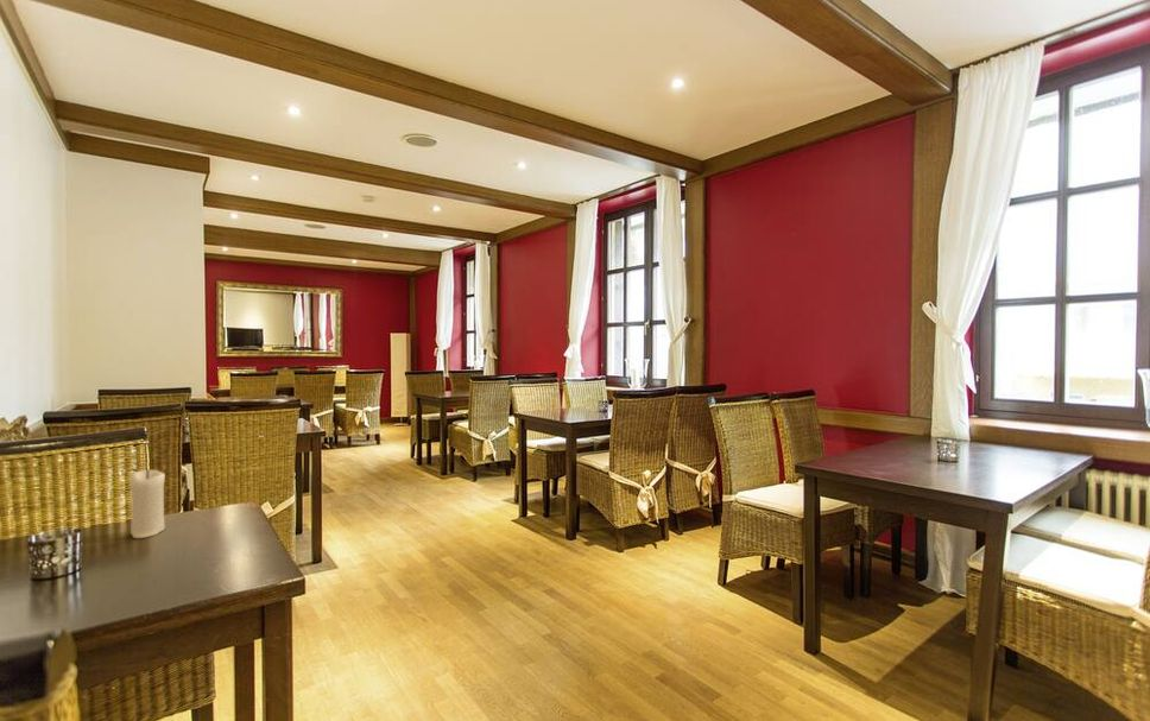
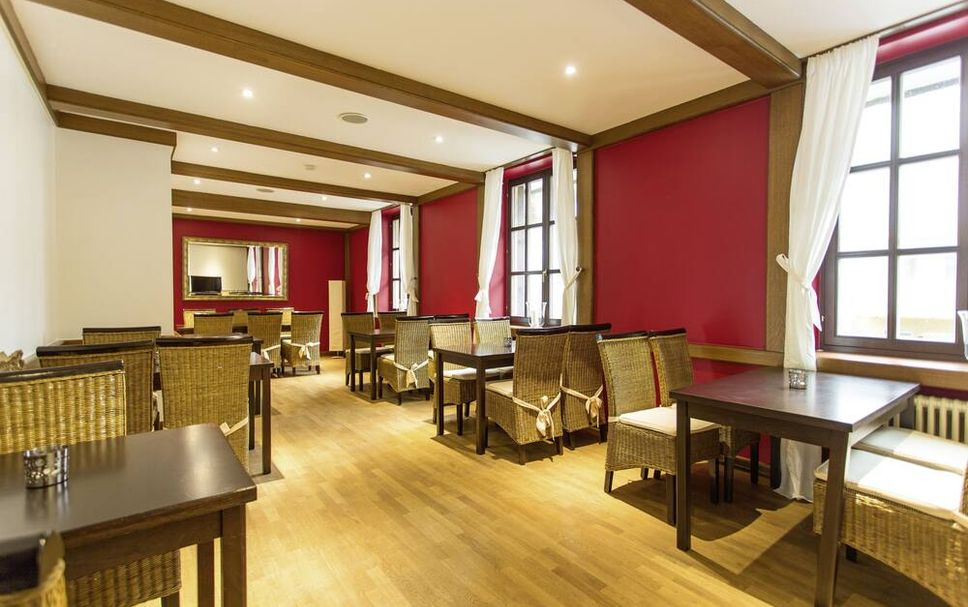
- candle (147, 500)
